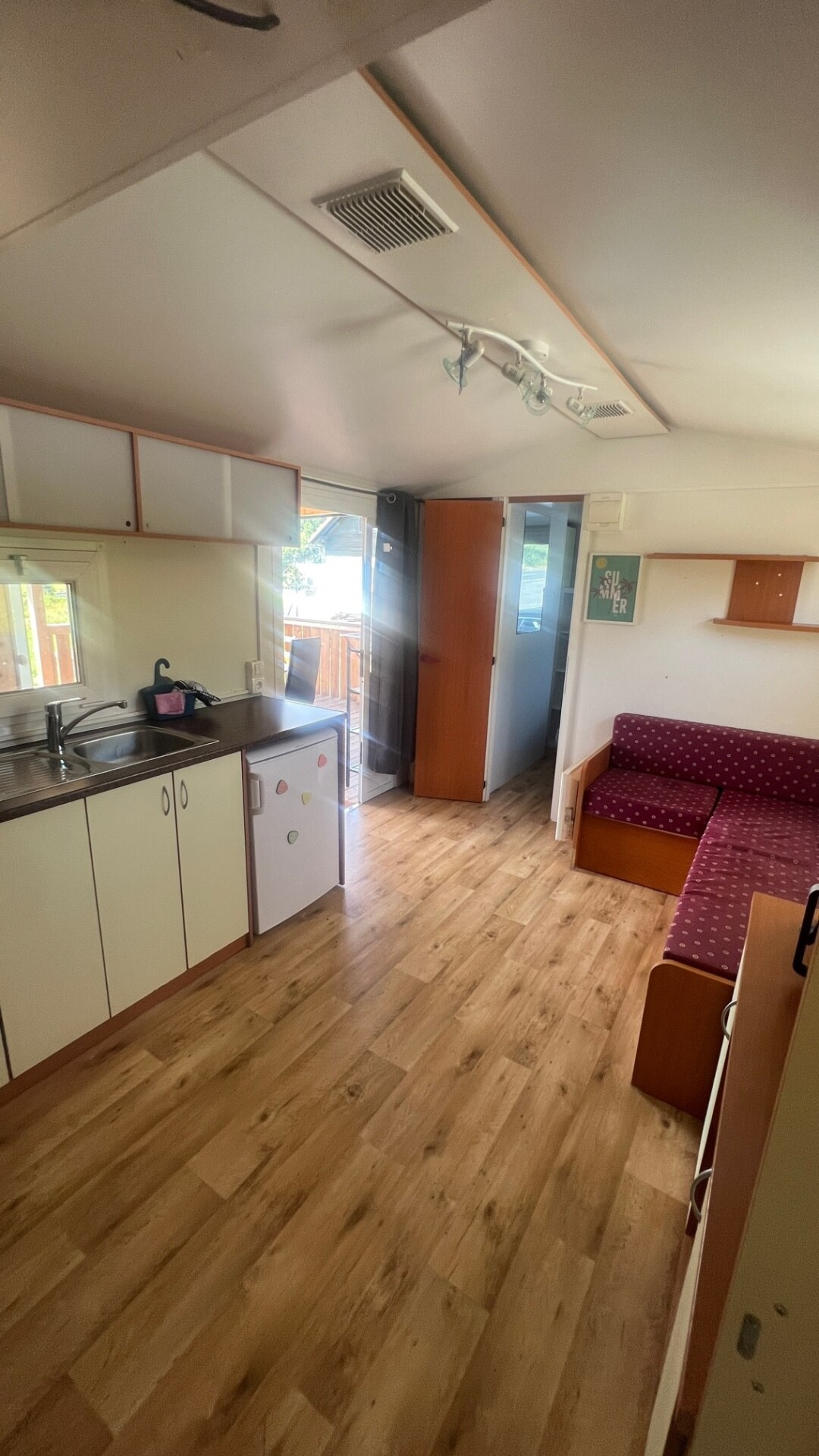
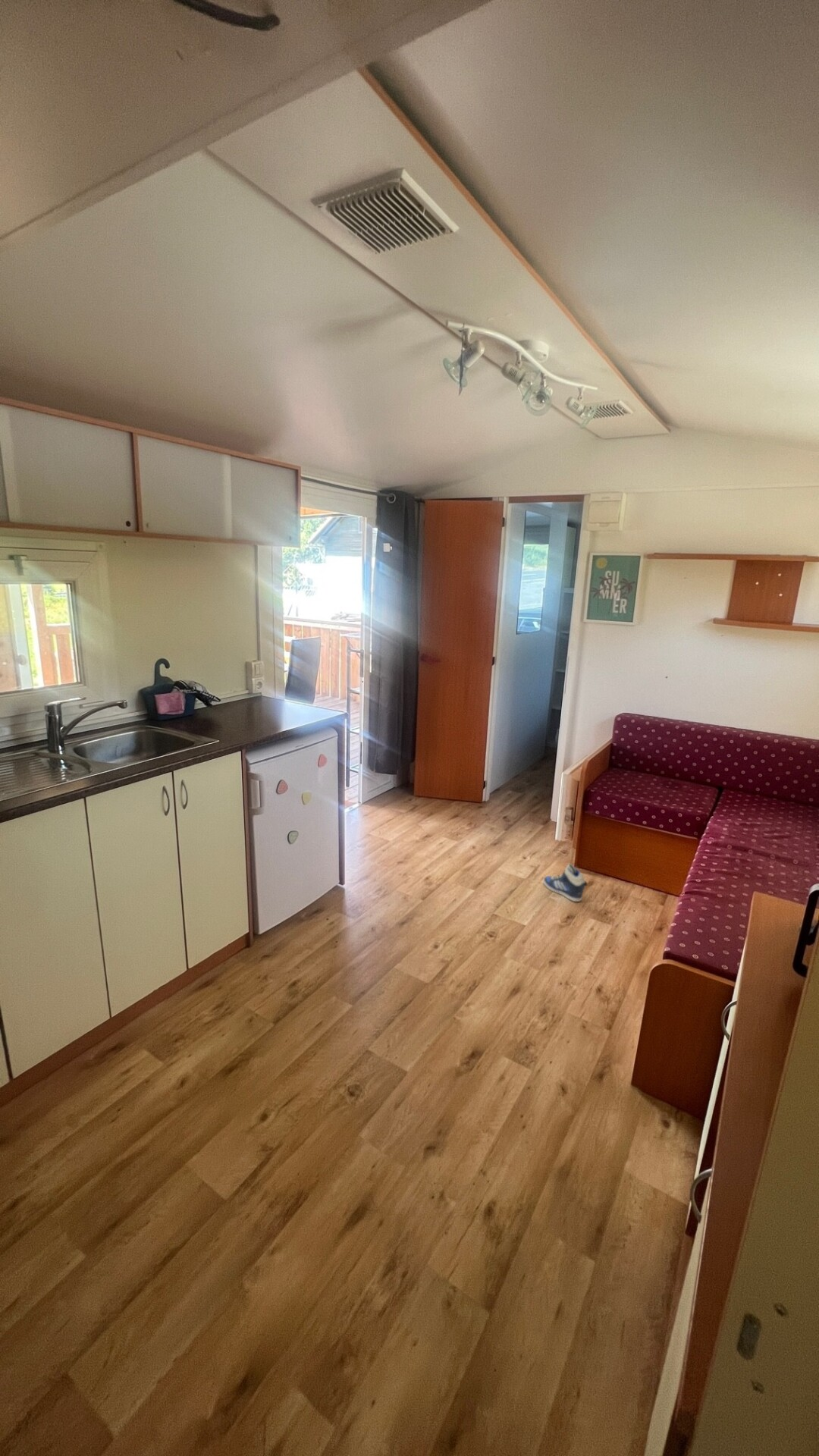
+ sneaker (564, 876)
